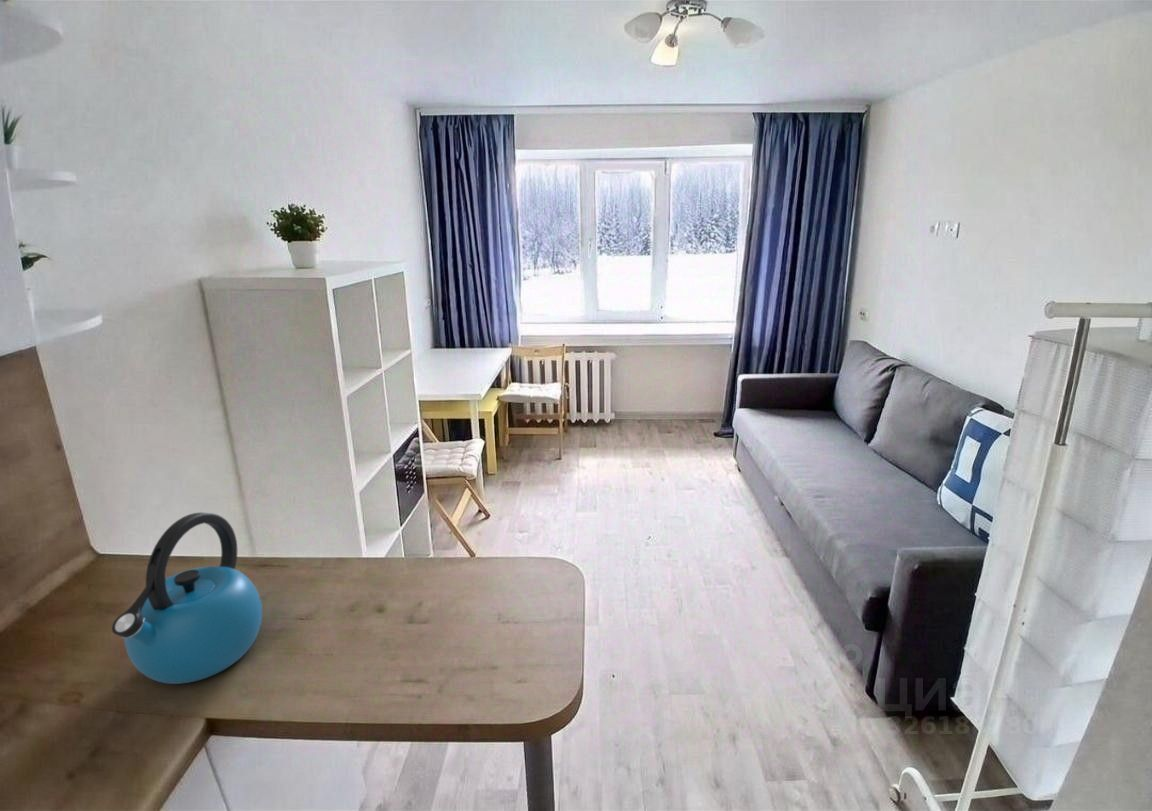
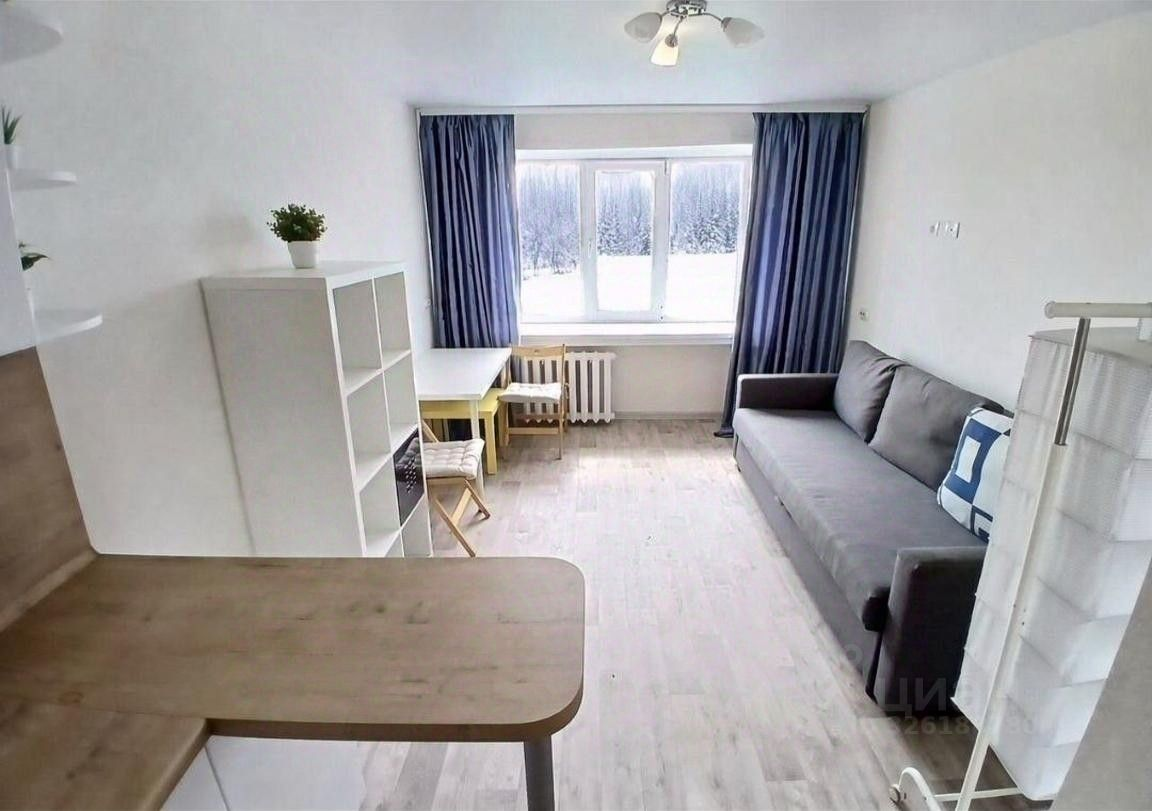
- kettle (185, 596)
